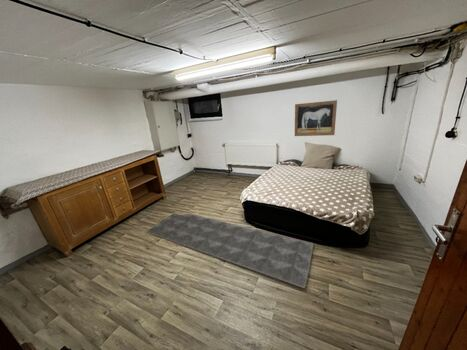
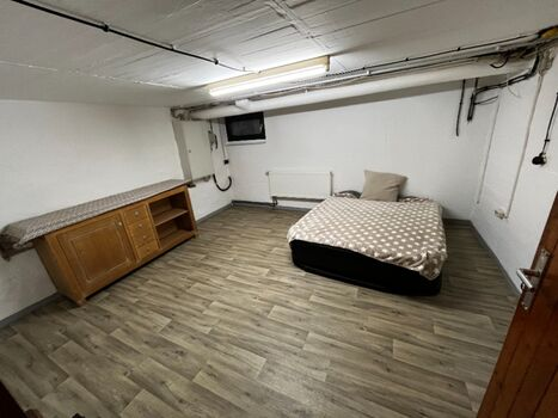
- rug (220, 237)
- wall art (314, 119)
